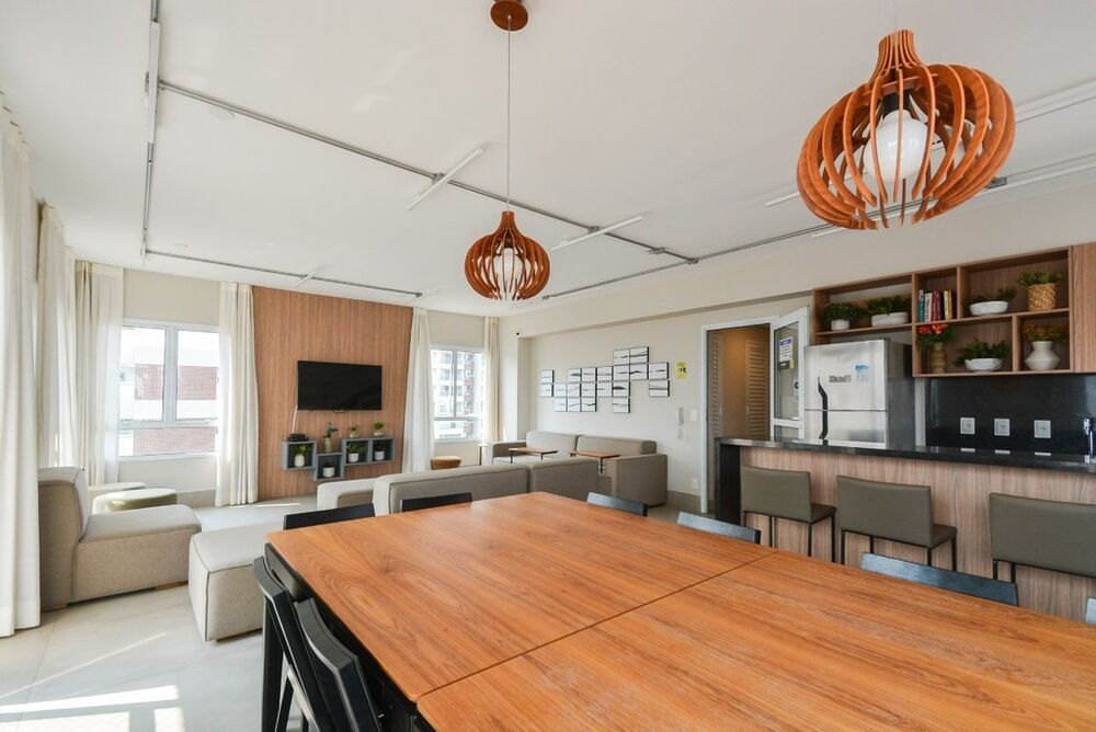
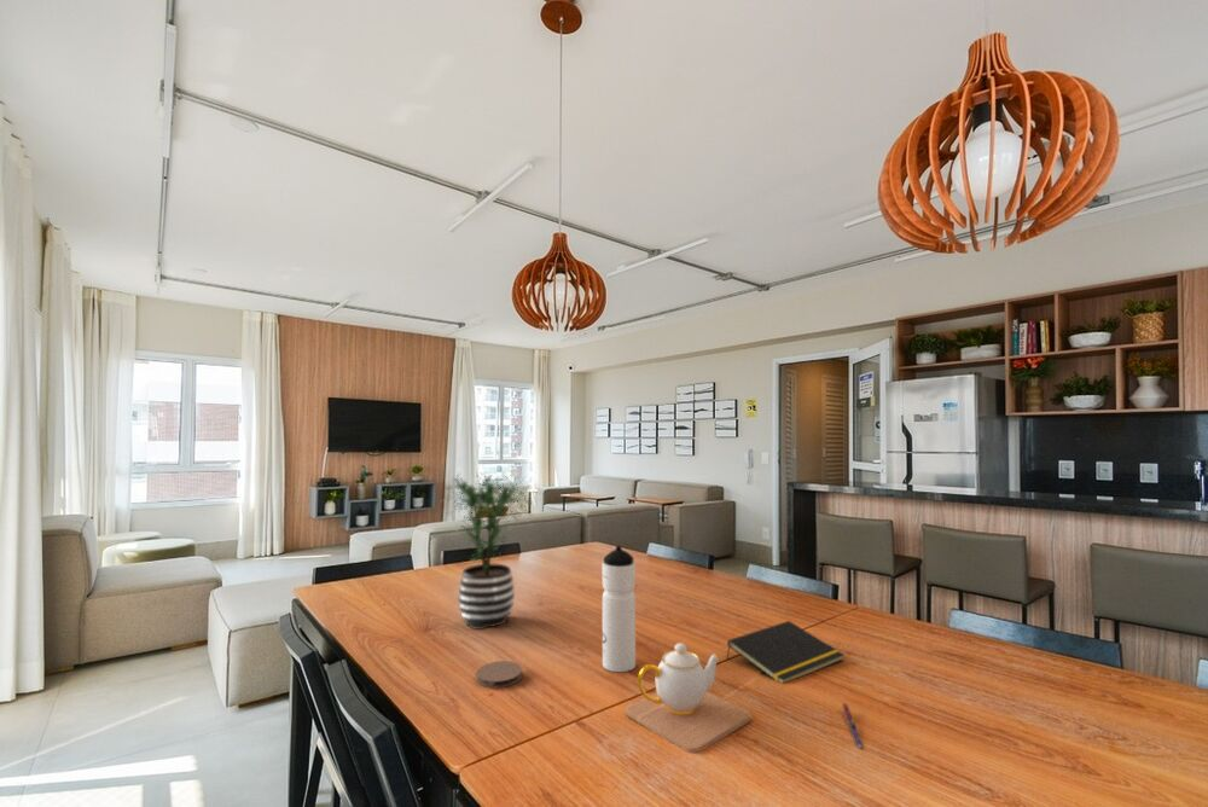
+ notepad (785, 649)
+ water bottle (618, 605)
+ teapot (687, 681)
+ coaster (499, 673)
+ pen (852, 724)
+ potted plant (488, 545)
